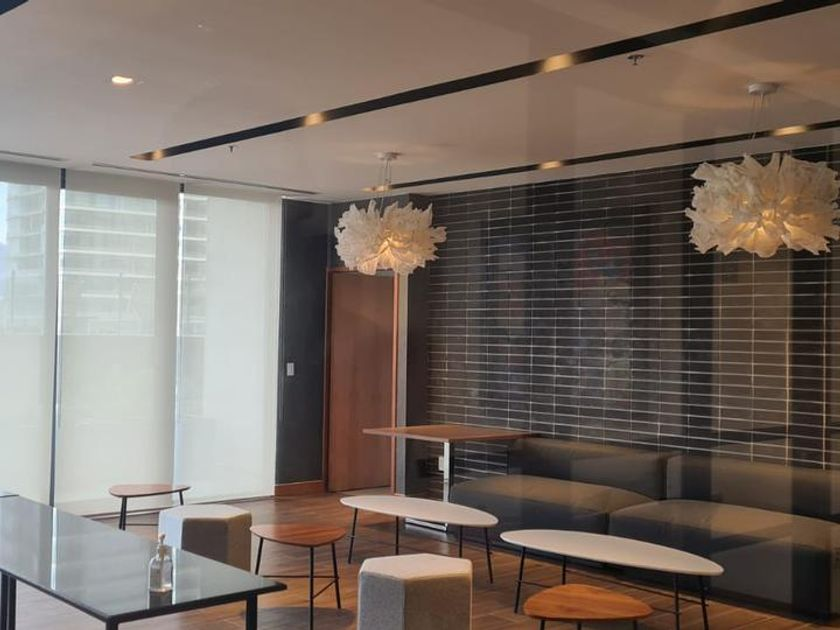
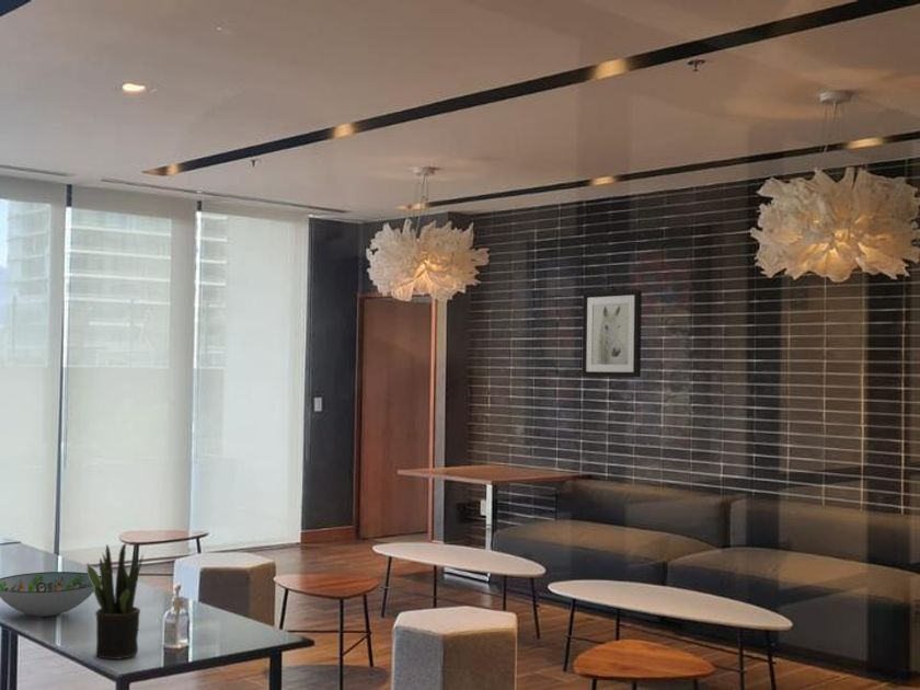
+ decorative bowl (46, 597)
+ wall art (611, 334)
+ potted plant (115, 597)
